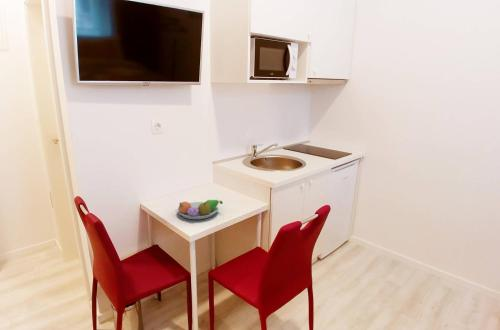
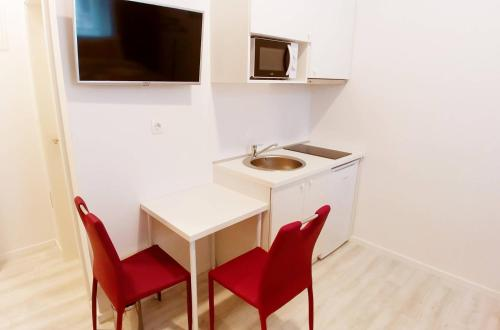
- fruit bowl (199, 205)
